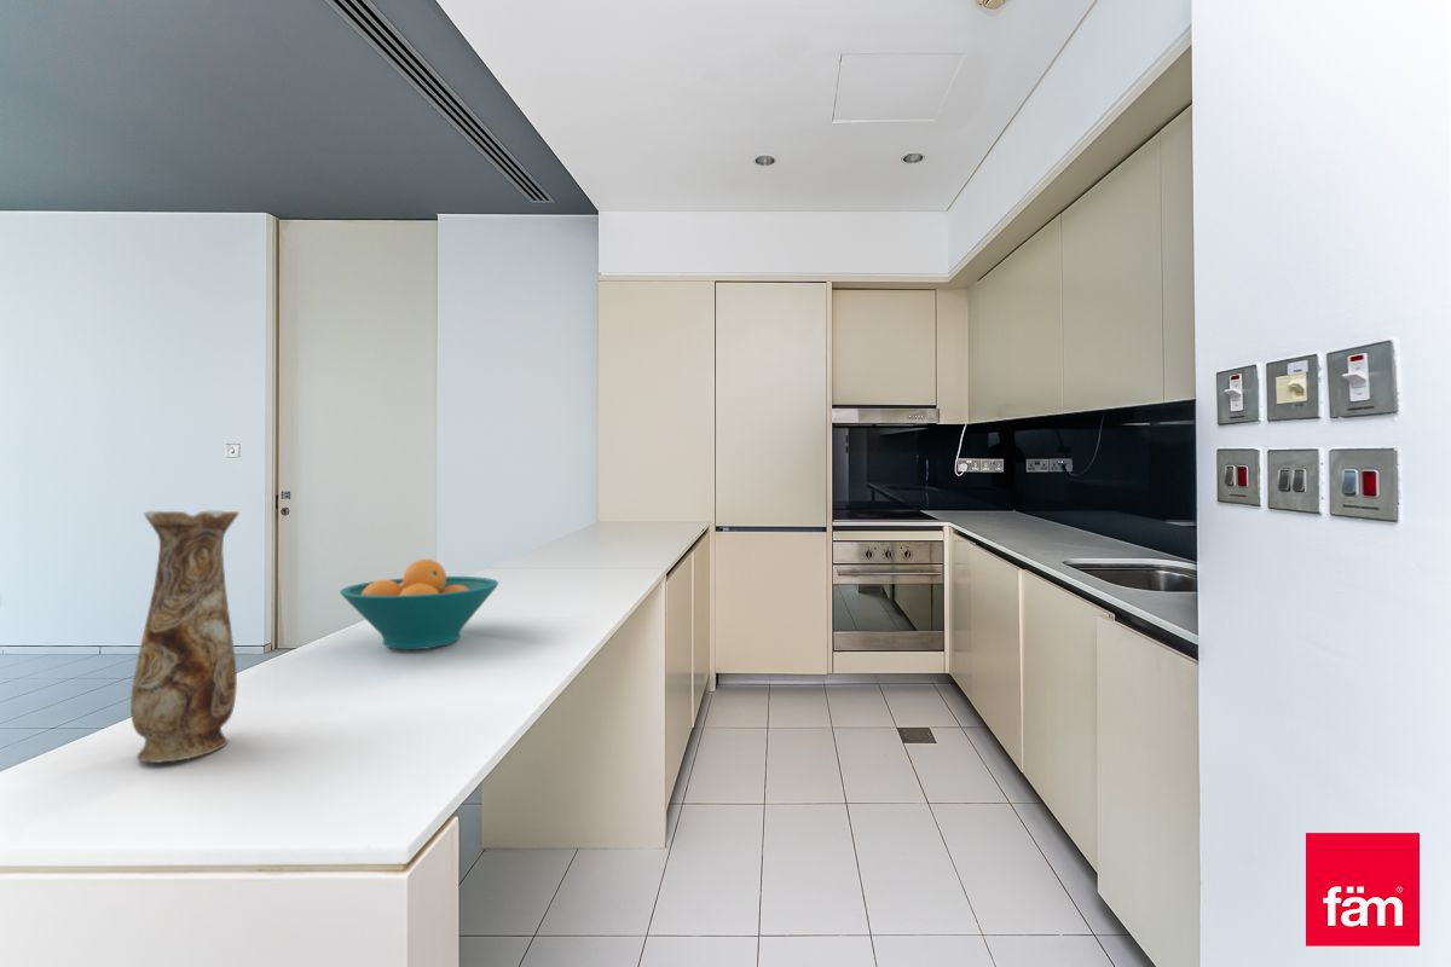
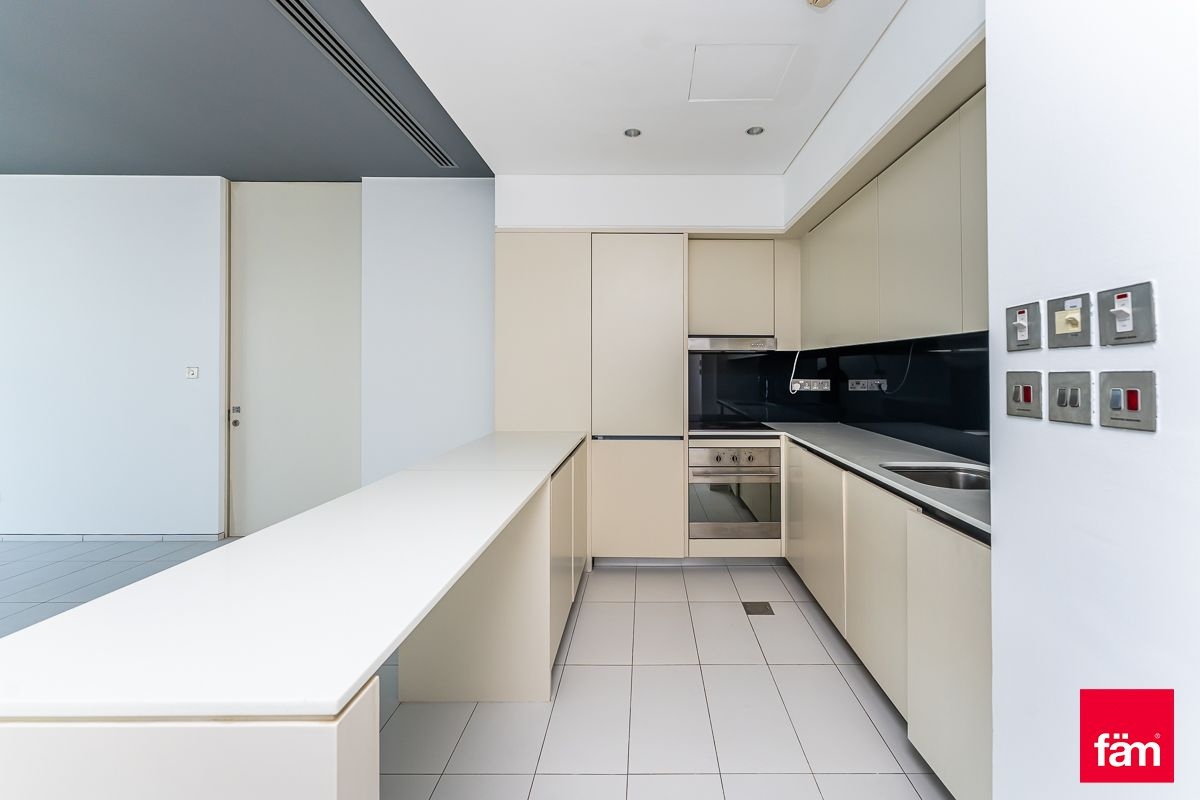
- fruit bowl (422, 601)
- vase (187, 629)
